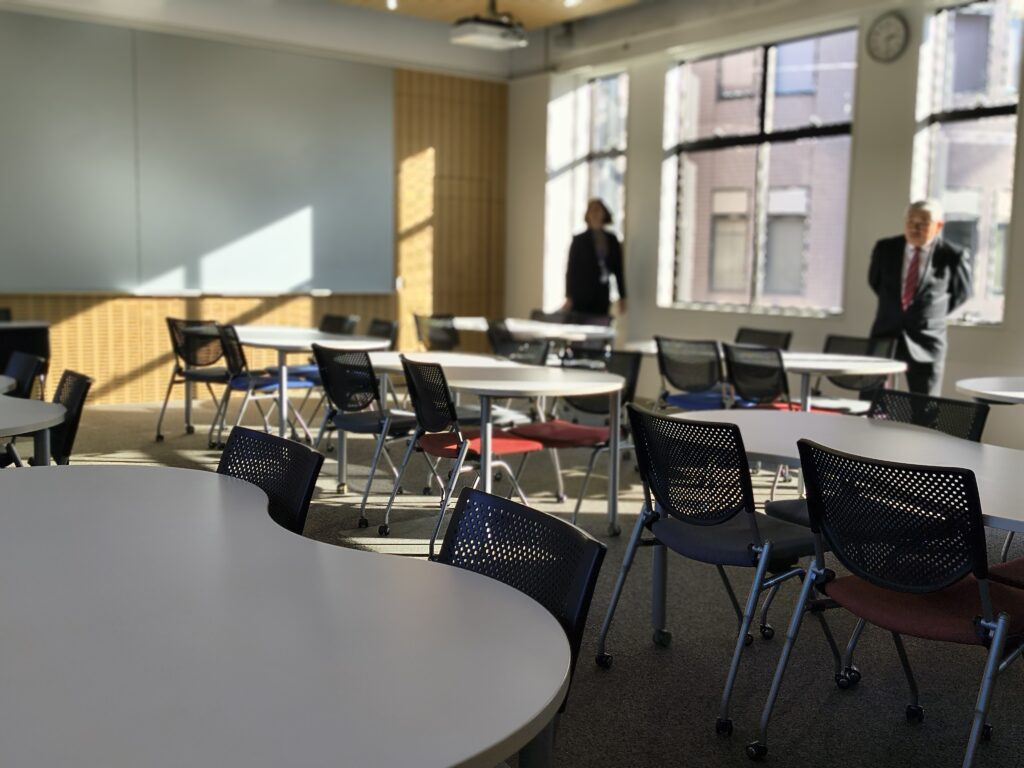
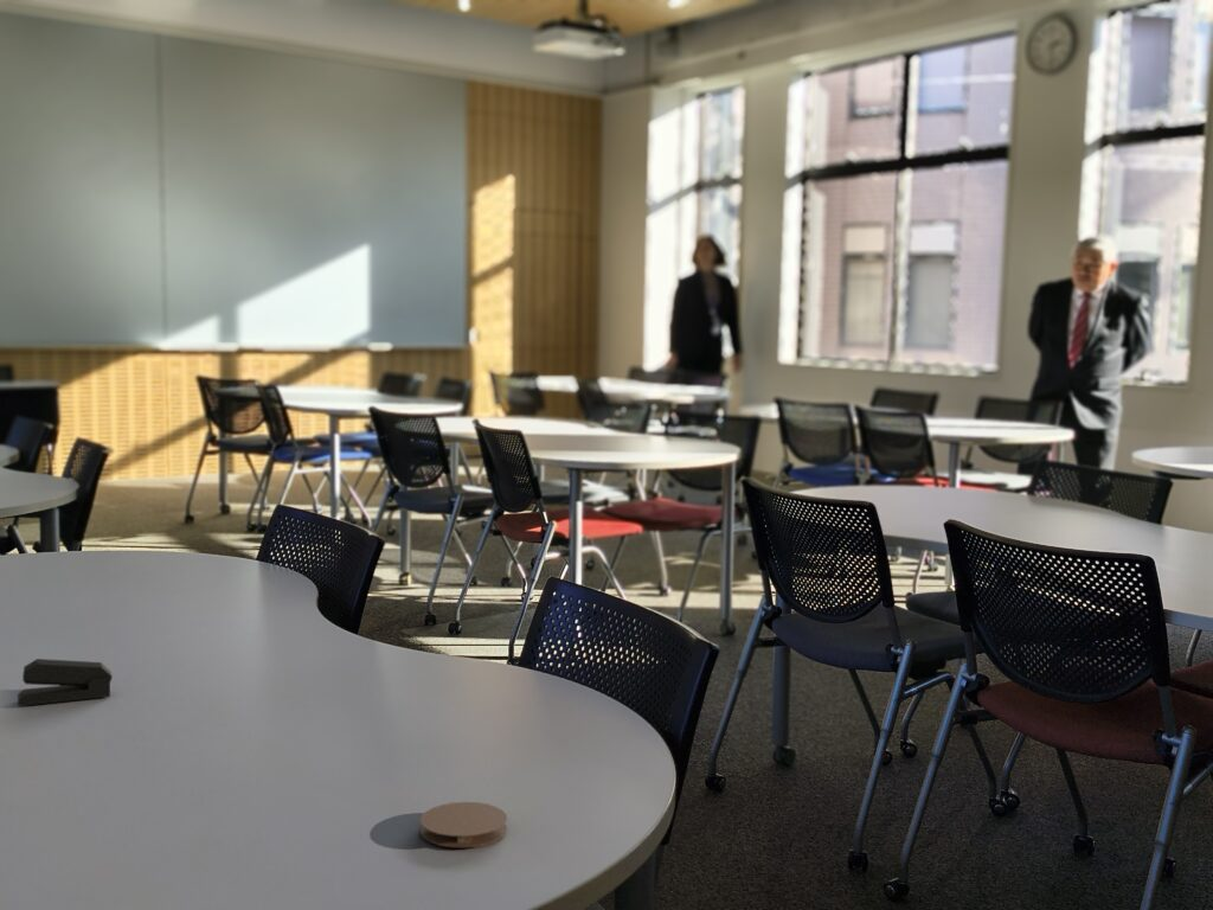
+ stapler (64, 678)
+ coaster (463, 824)
